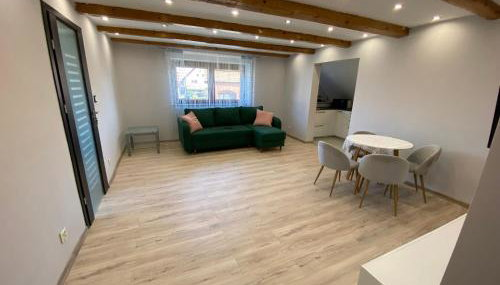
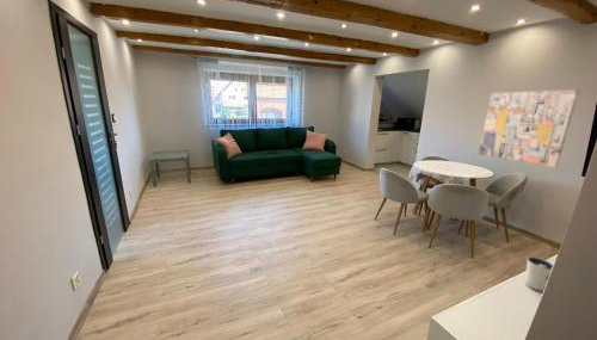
+ dixie cup (537, 274)
+ wall art (521, 126)
